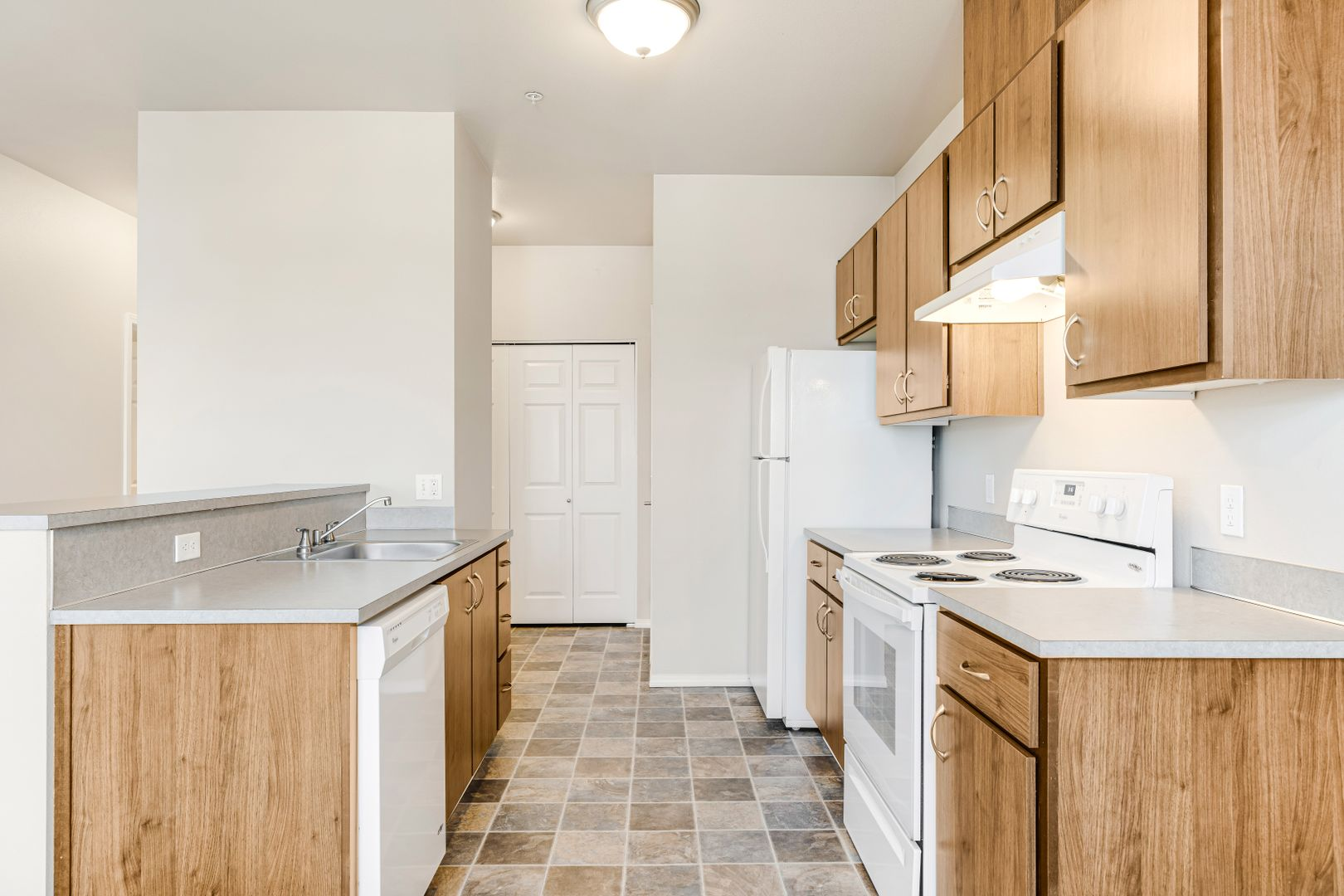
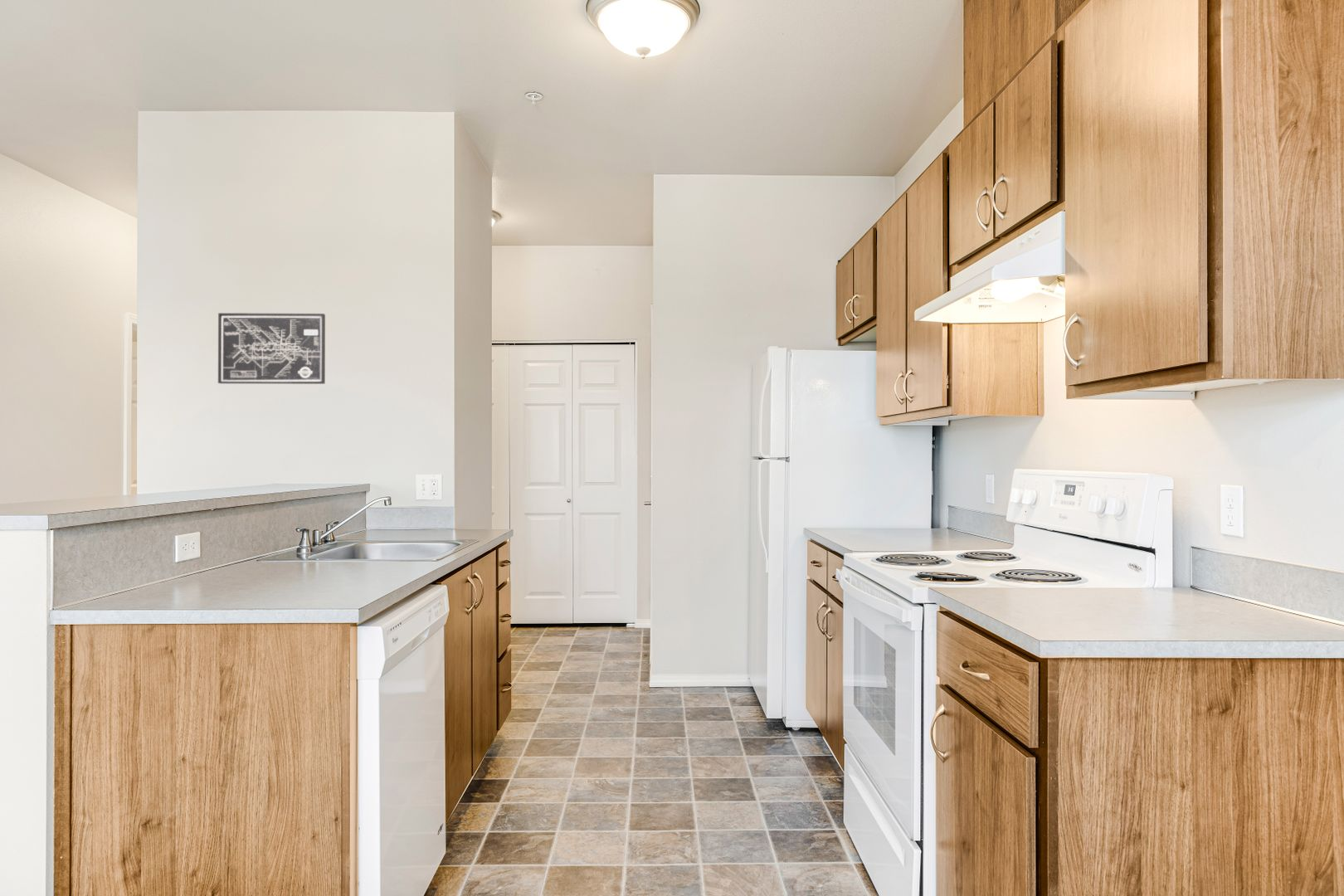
+ wall art (271, 348)
